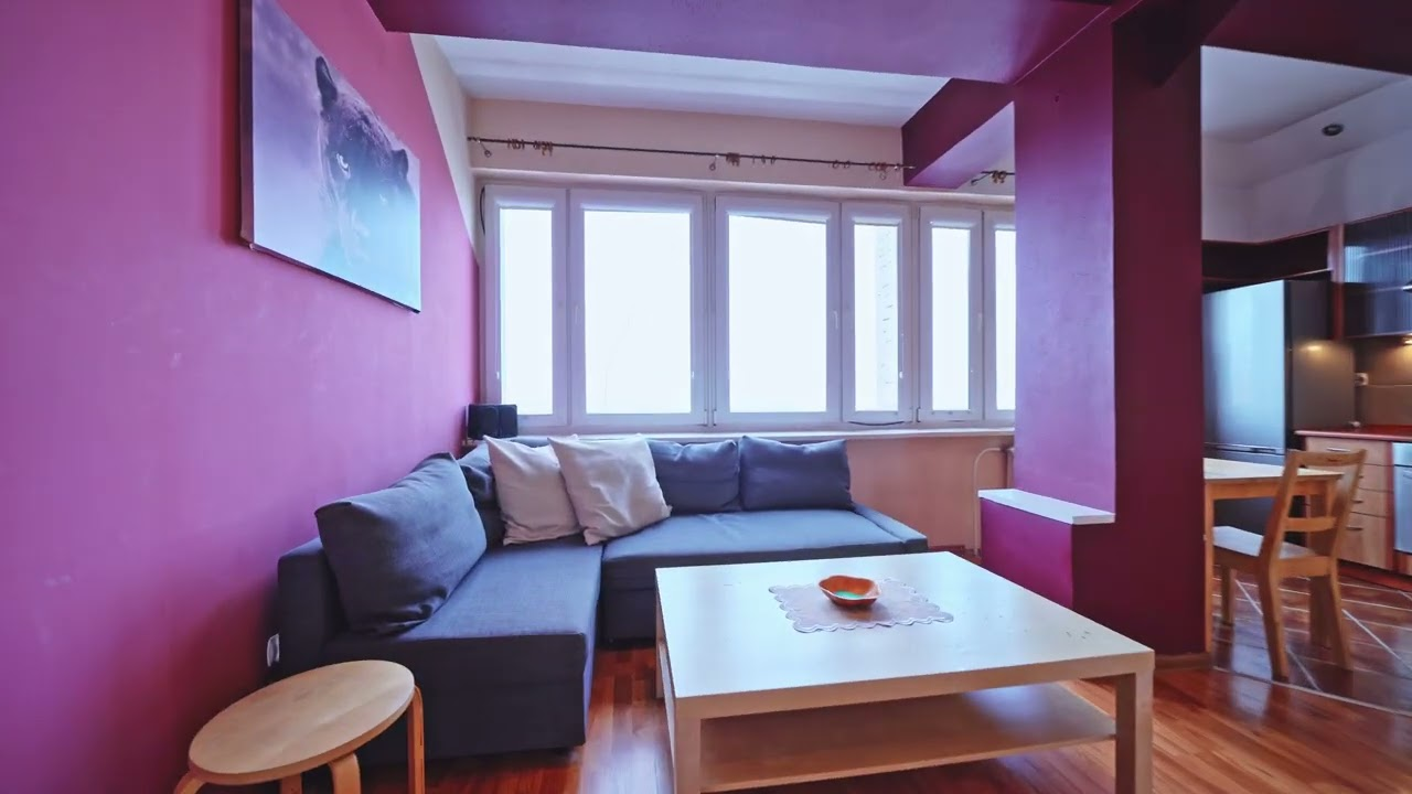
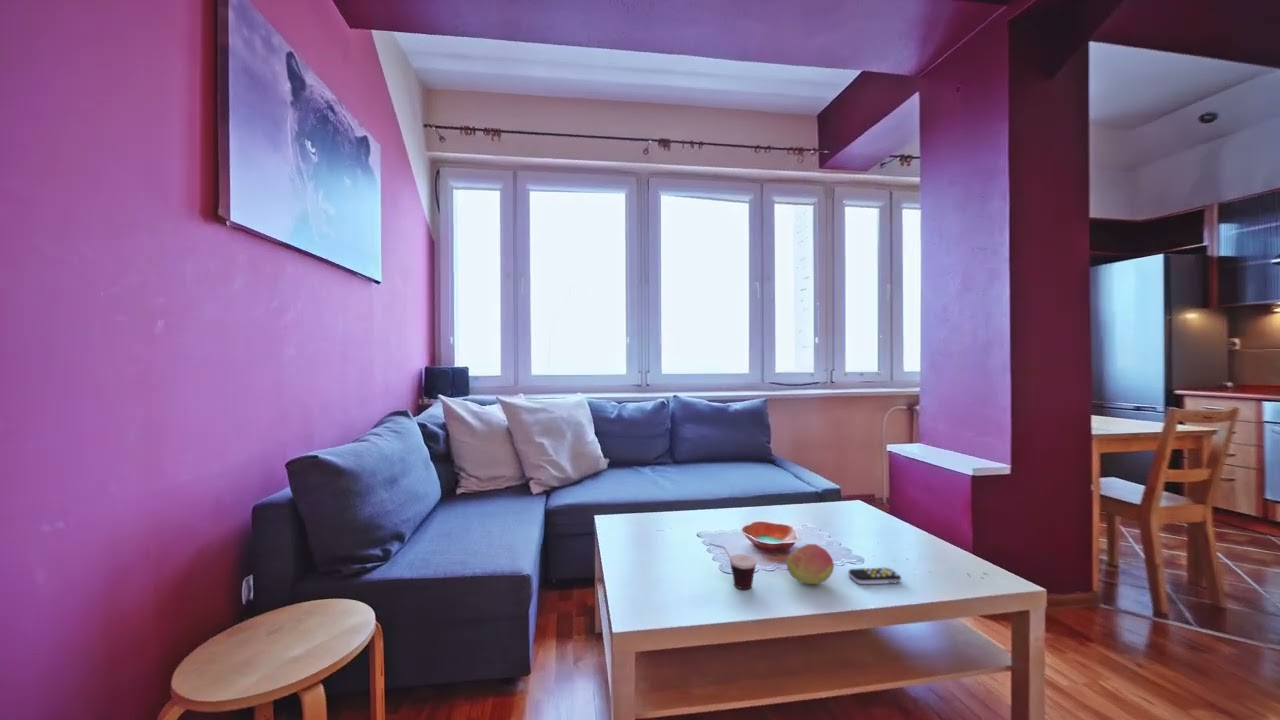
+ remote control (874, 575)
+ cup (732, 564)
+ fruit (810, 564)
